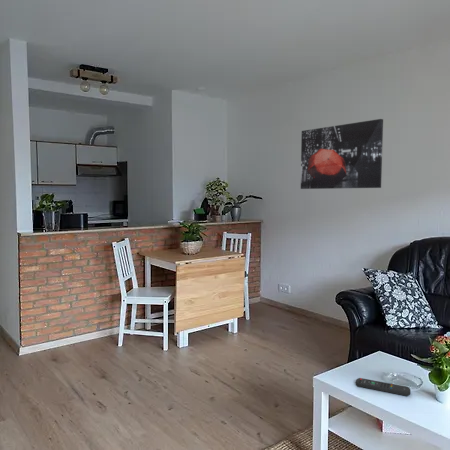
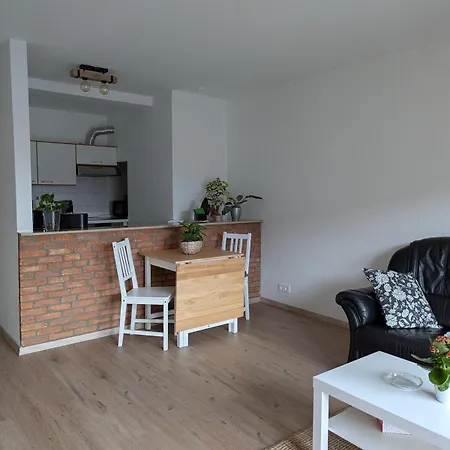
- wall art (338, 157)
- remote control (382, 386)
